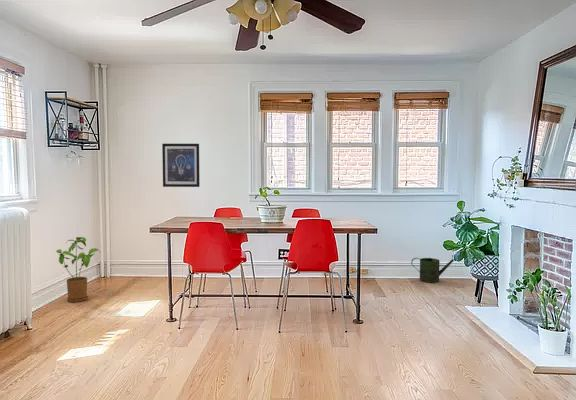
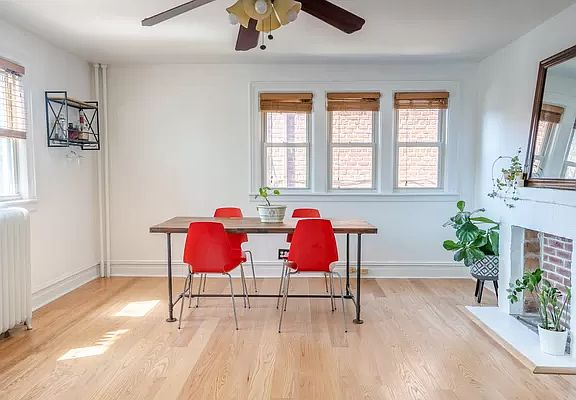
- watering can (434, 267)
- house plant (80, 268)
- wall art (180, 165)
